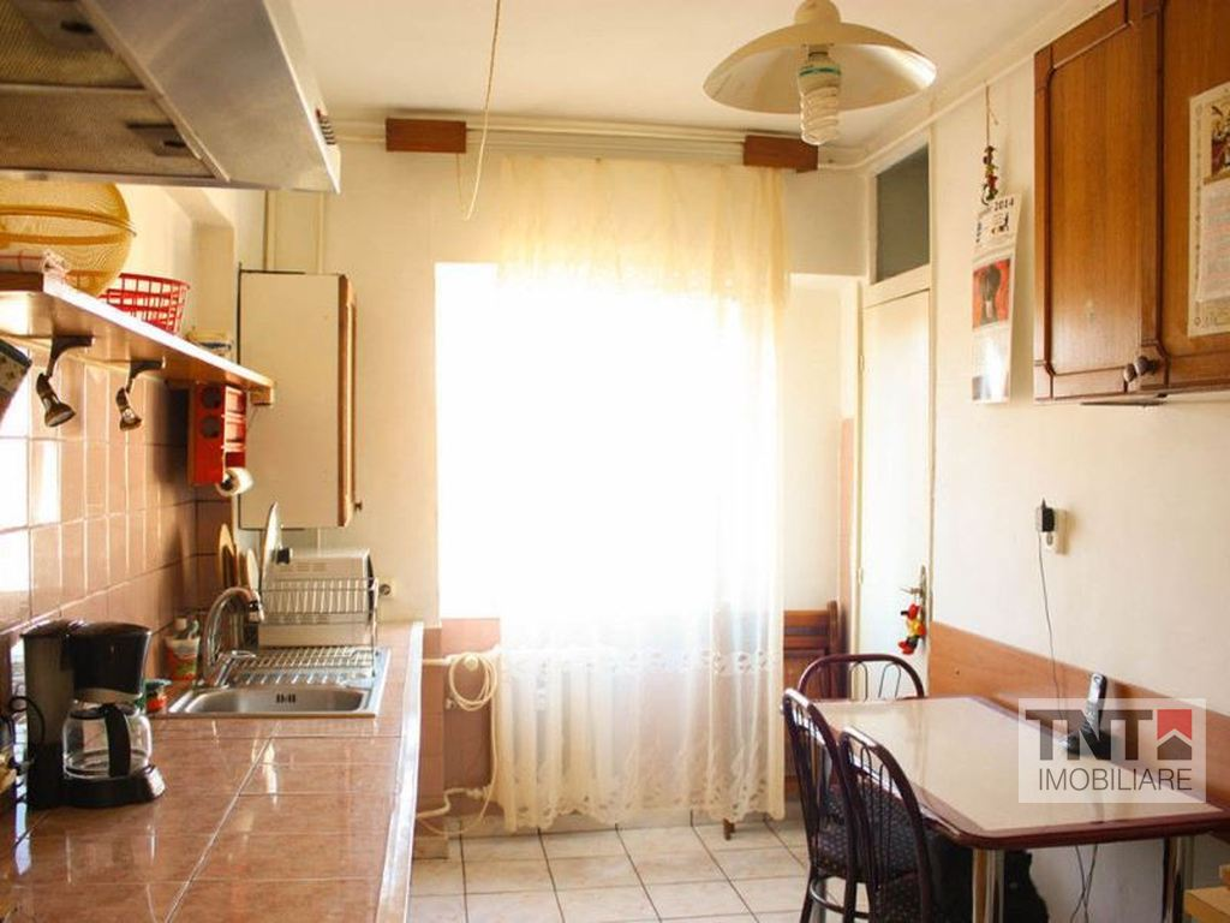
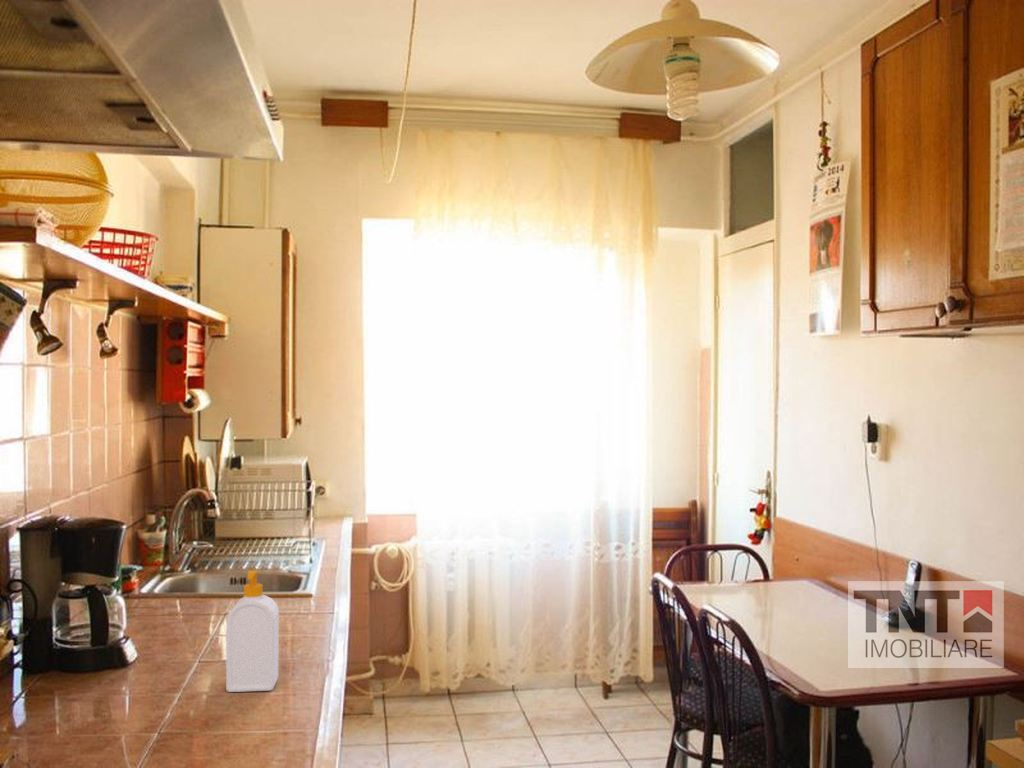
+ soap bottle (252, 628)
